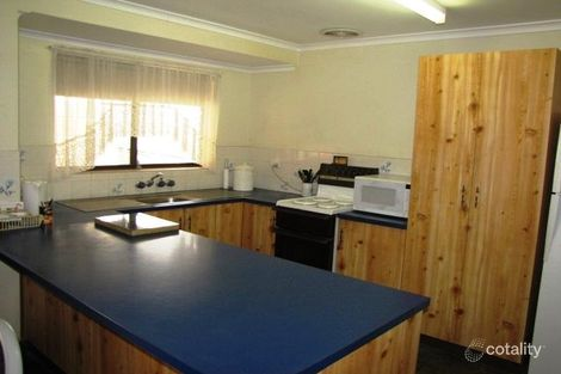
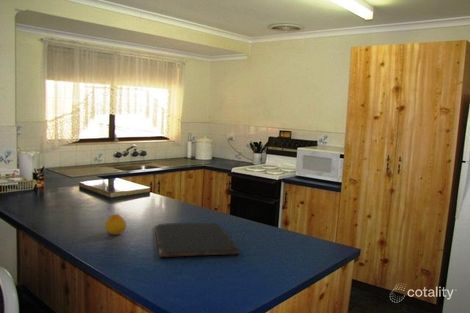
+ fruit (115, 224)
+ cutting board (193, 237)
